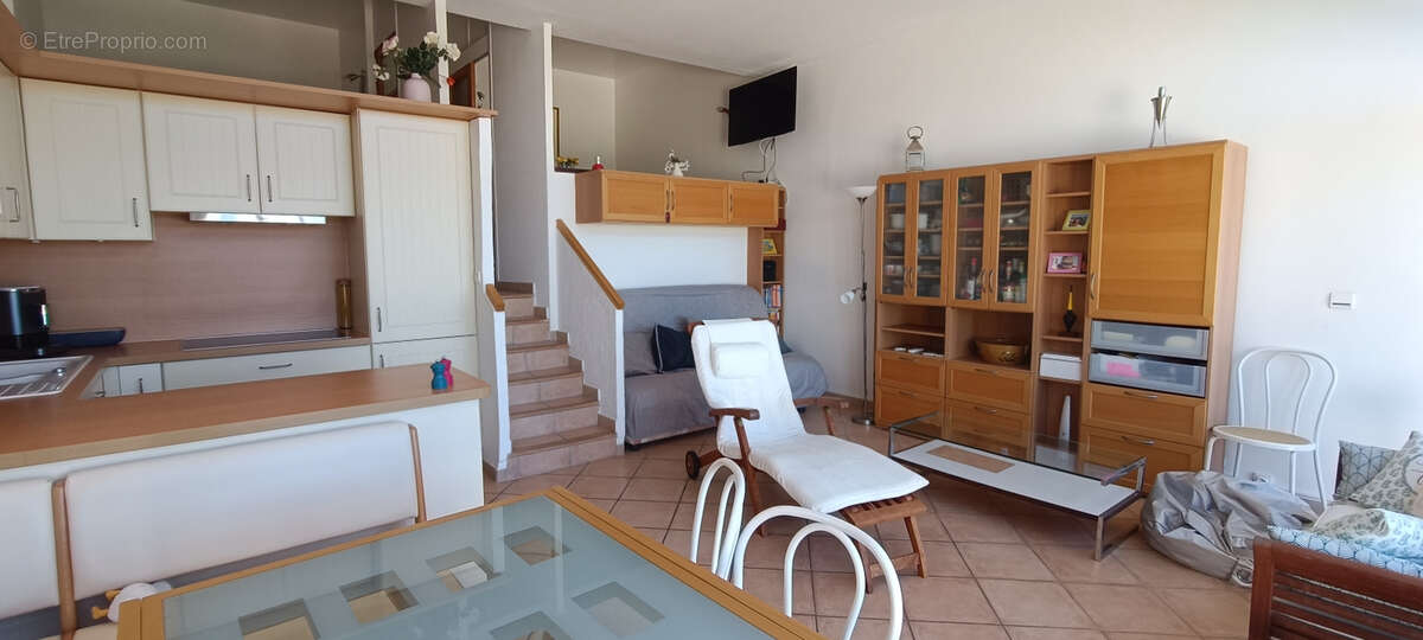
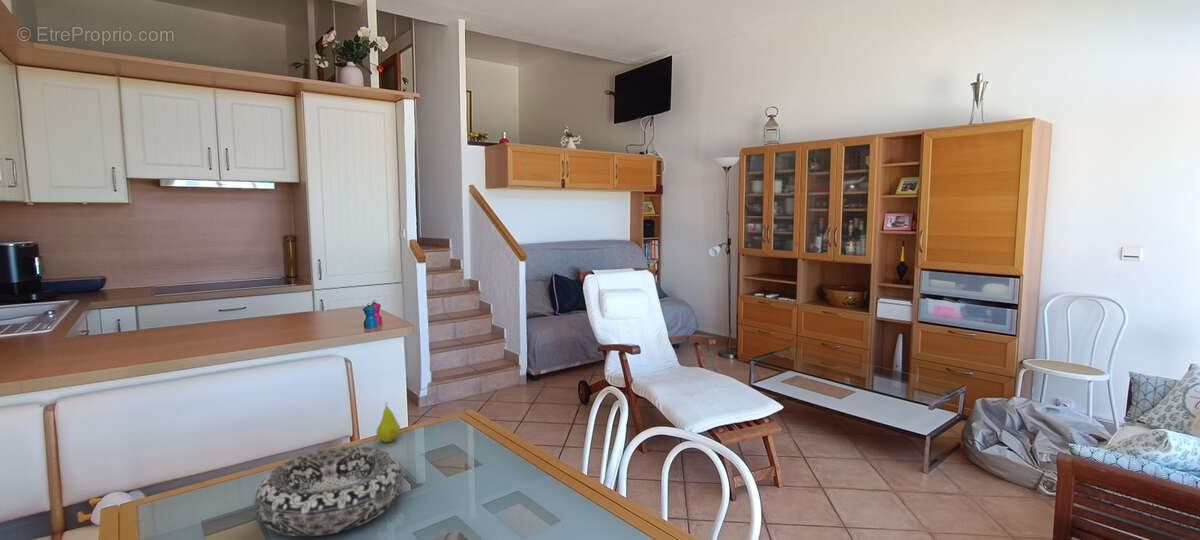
+ fruit (387, 421)
+ decorative bowl (332, 488)
